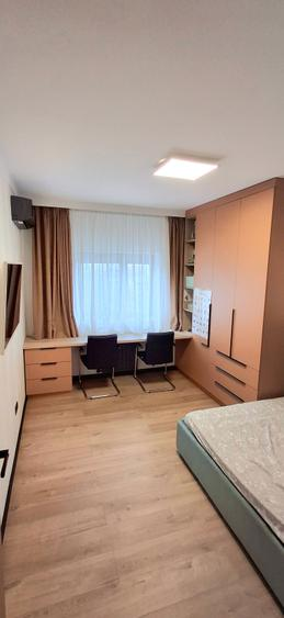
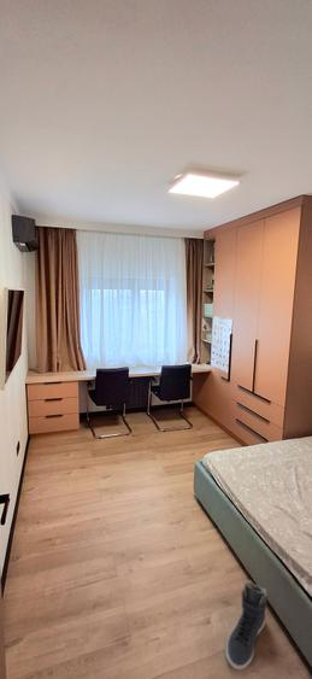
+ sneaker (248, 619)
